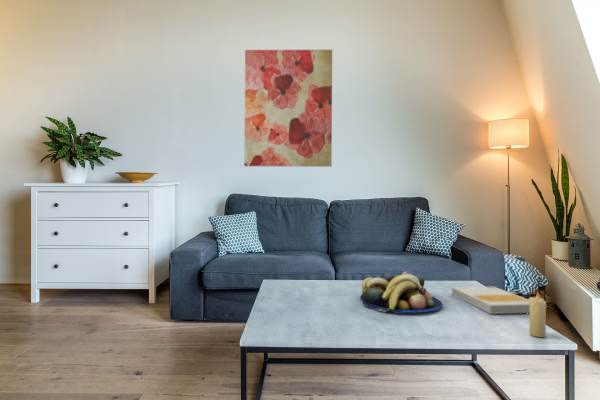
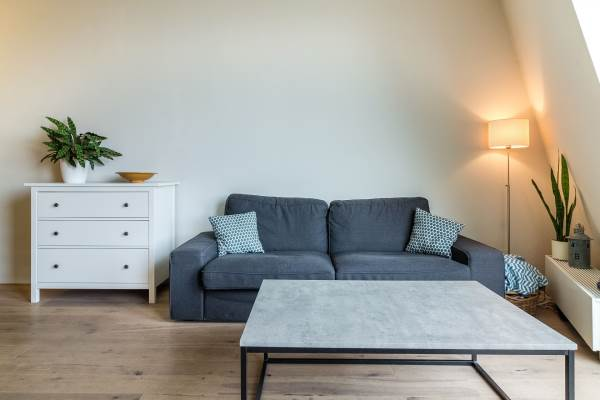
- wall art (288, 108)
- book (492, 298)
- candle (537, 312)
- fruit bowl (400, 287)
